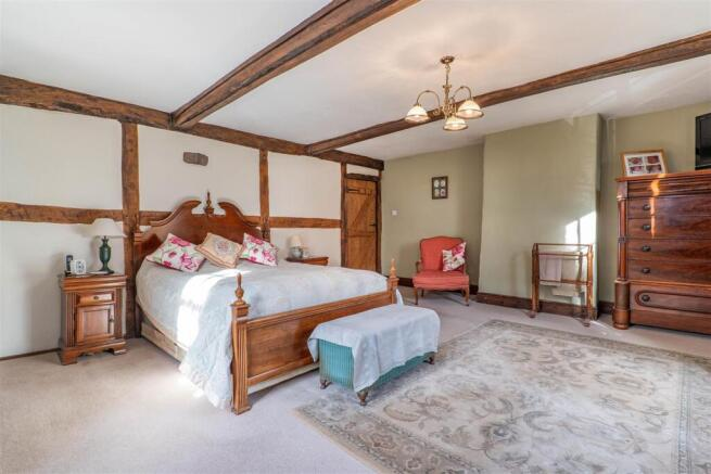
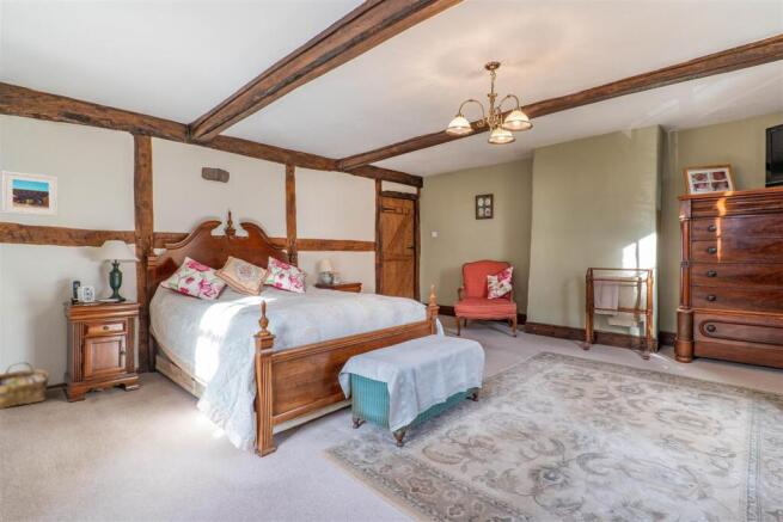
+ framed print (31, 194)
+ woven basket (20, 383)
